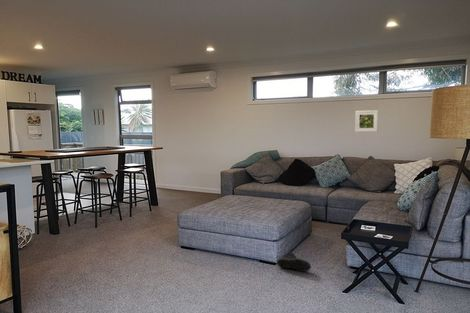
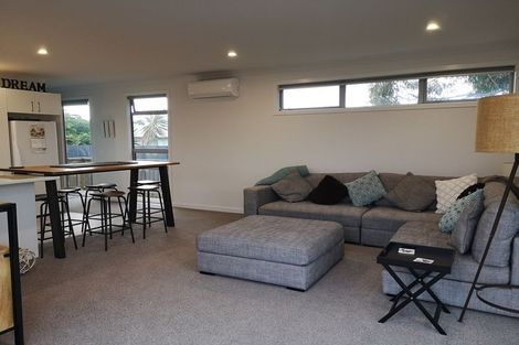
- sneaker (296, 261)
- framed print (366, 121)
